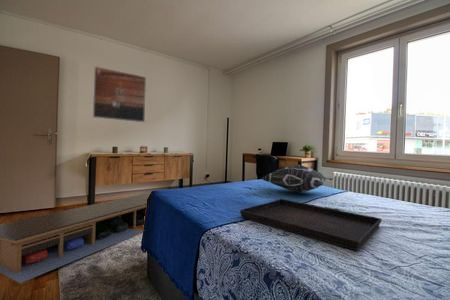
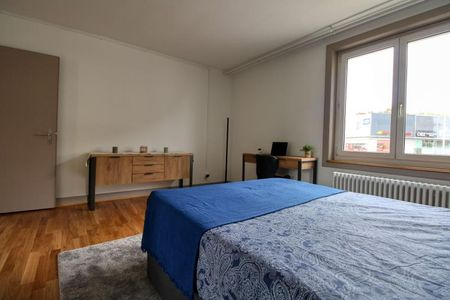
- serving tray (308, 217)
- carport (105, 217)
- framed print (120, 96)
- decorative pillow (298, 178)
